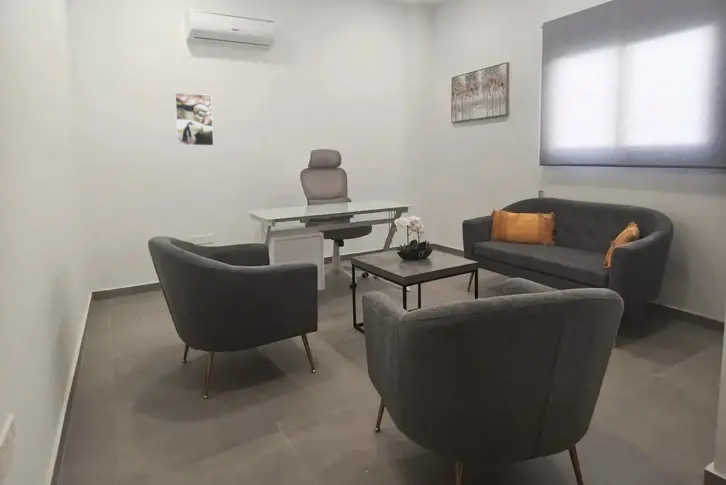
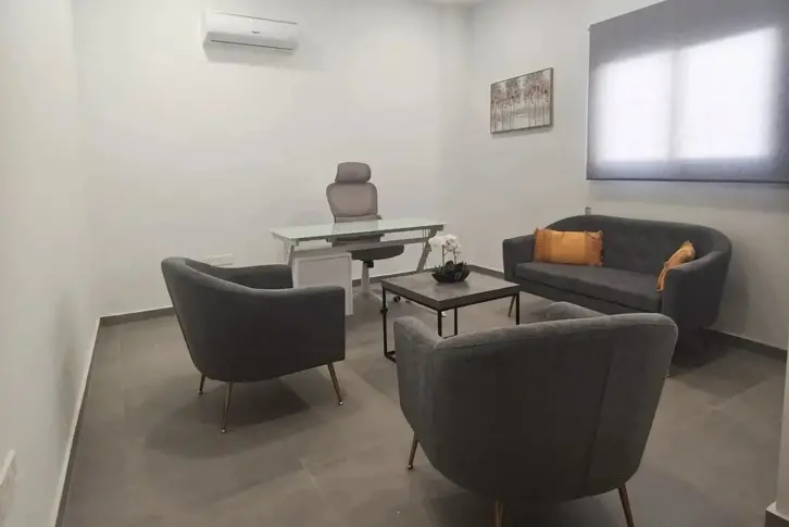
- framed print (194, 119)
